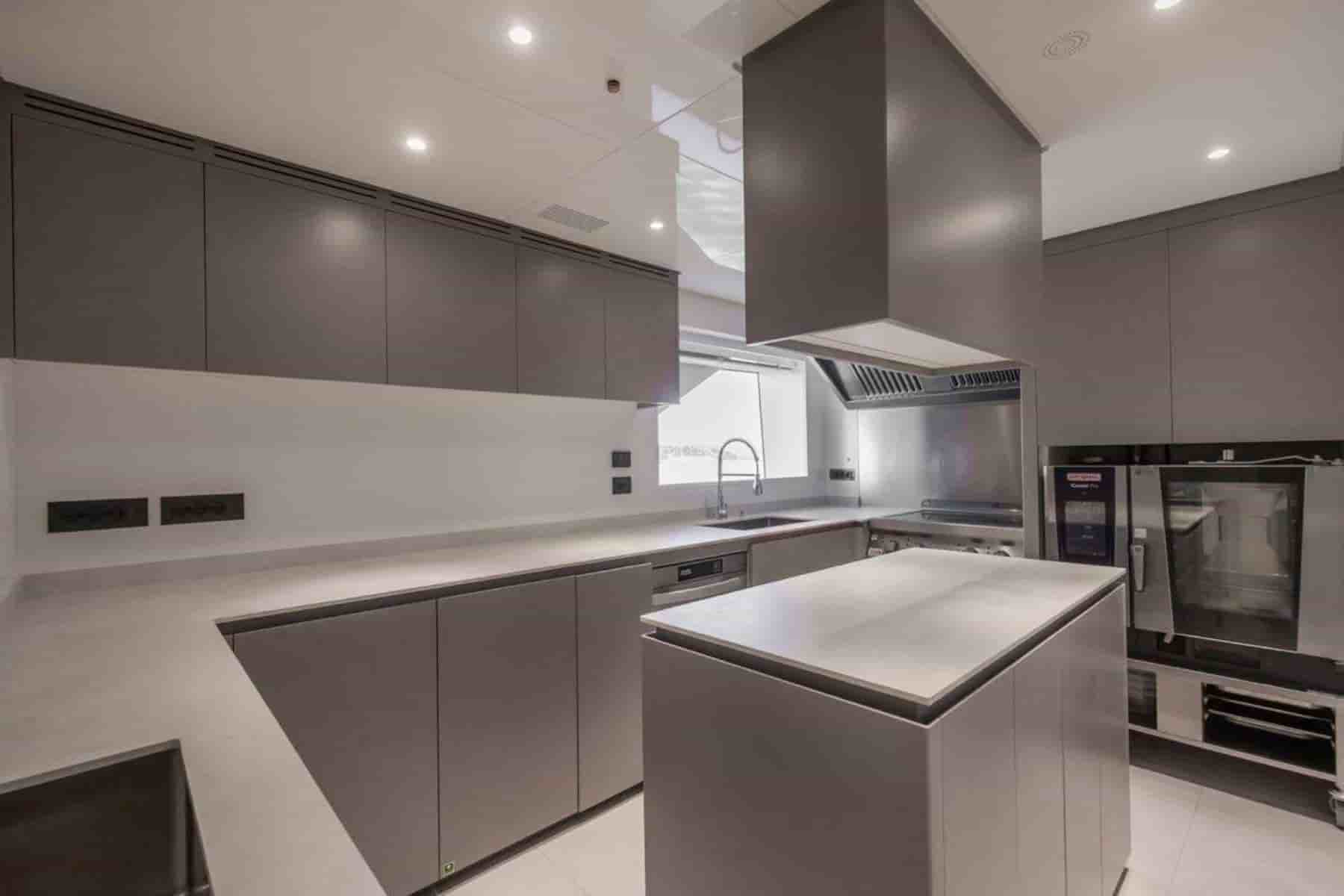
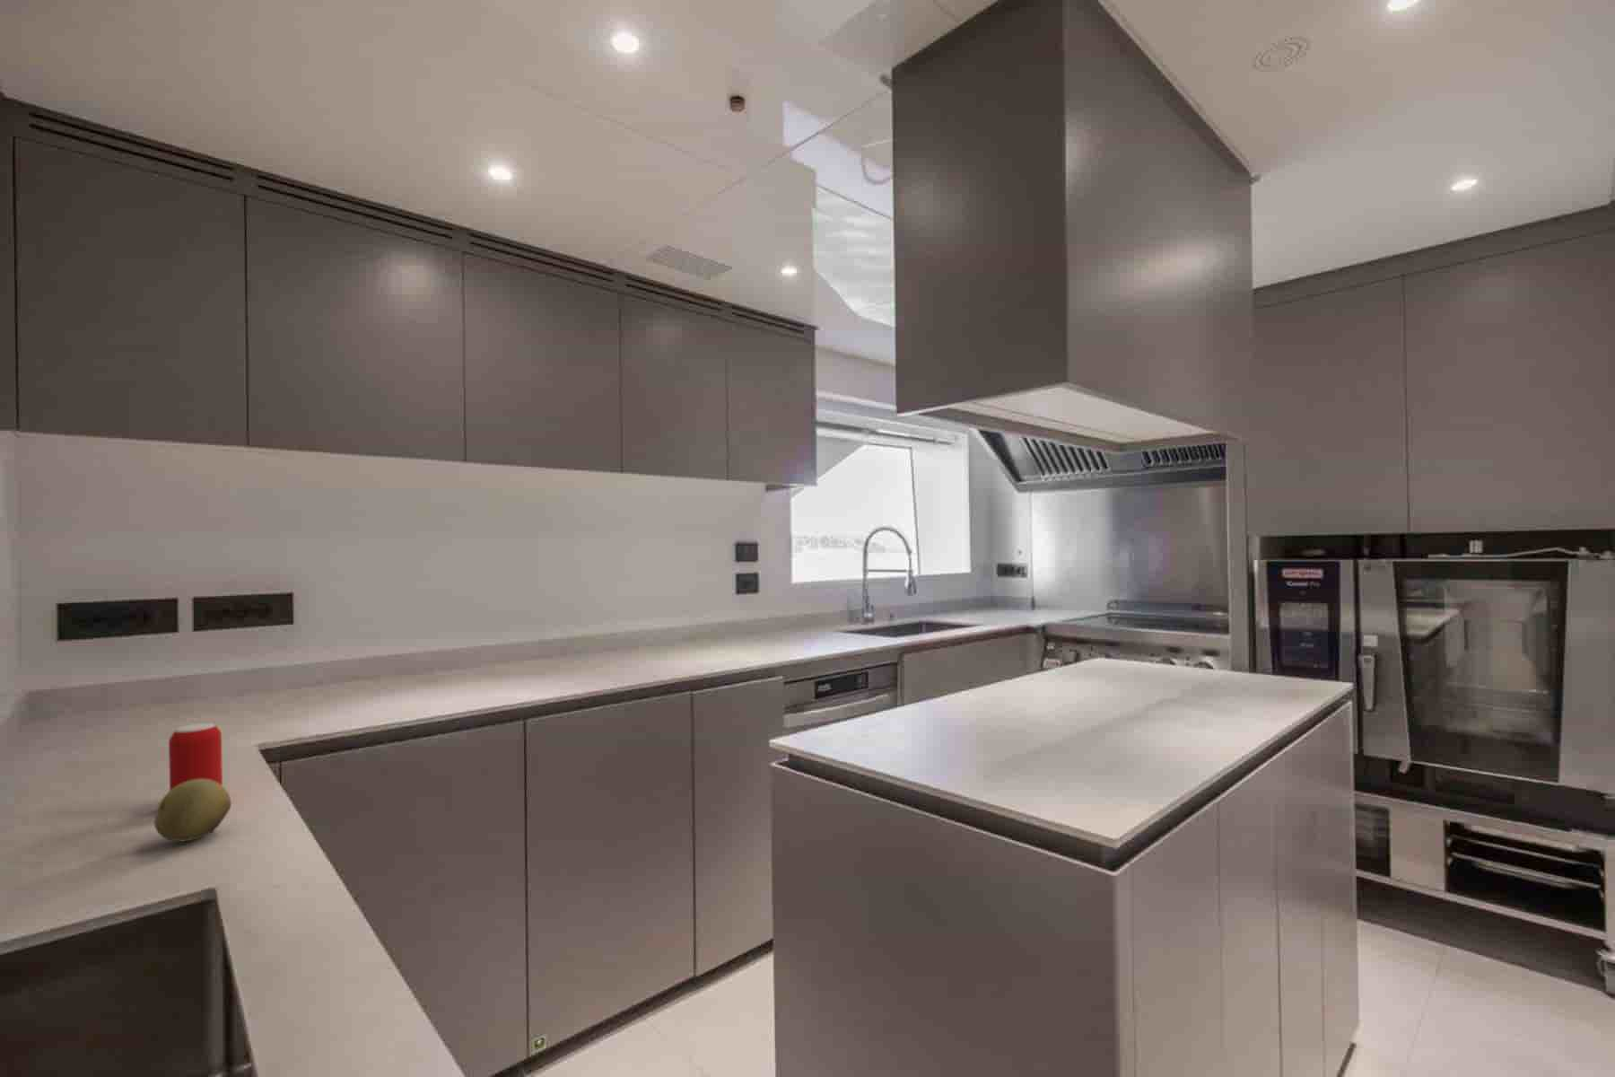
+ fruit (191, 809)
+ beverage can (196, 764)
